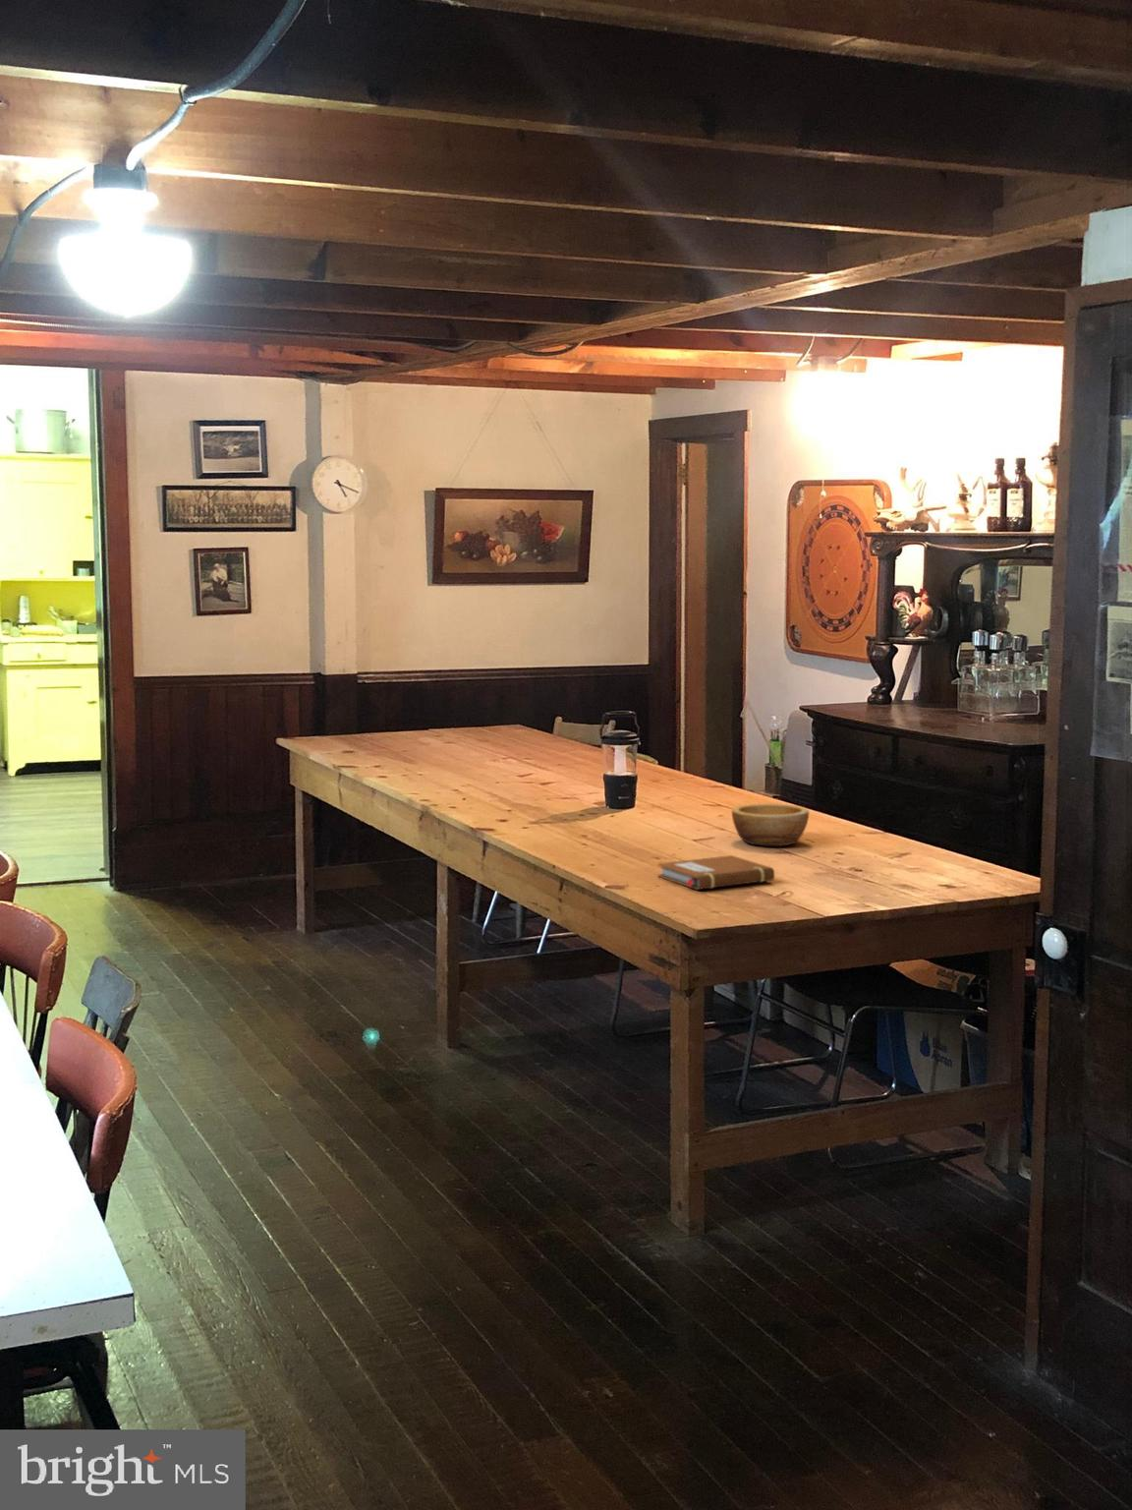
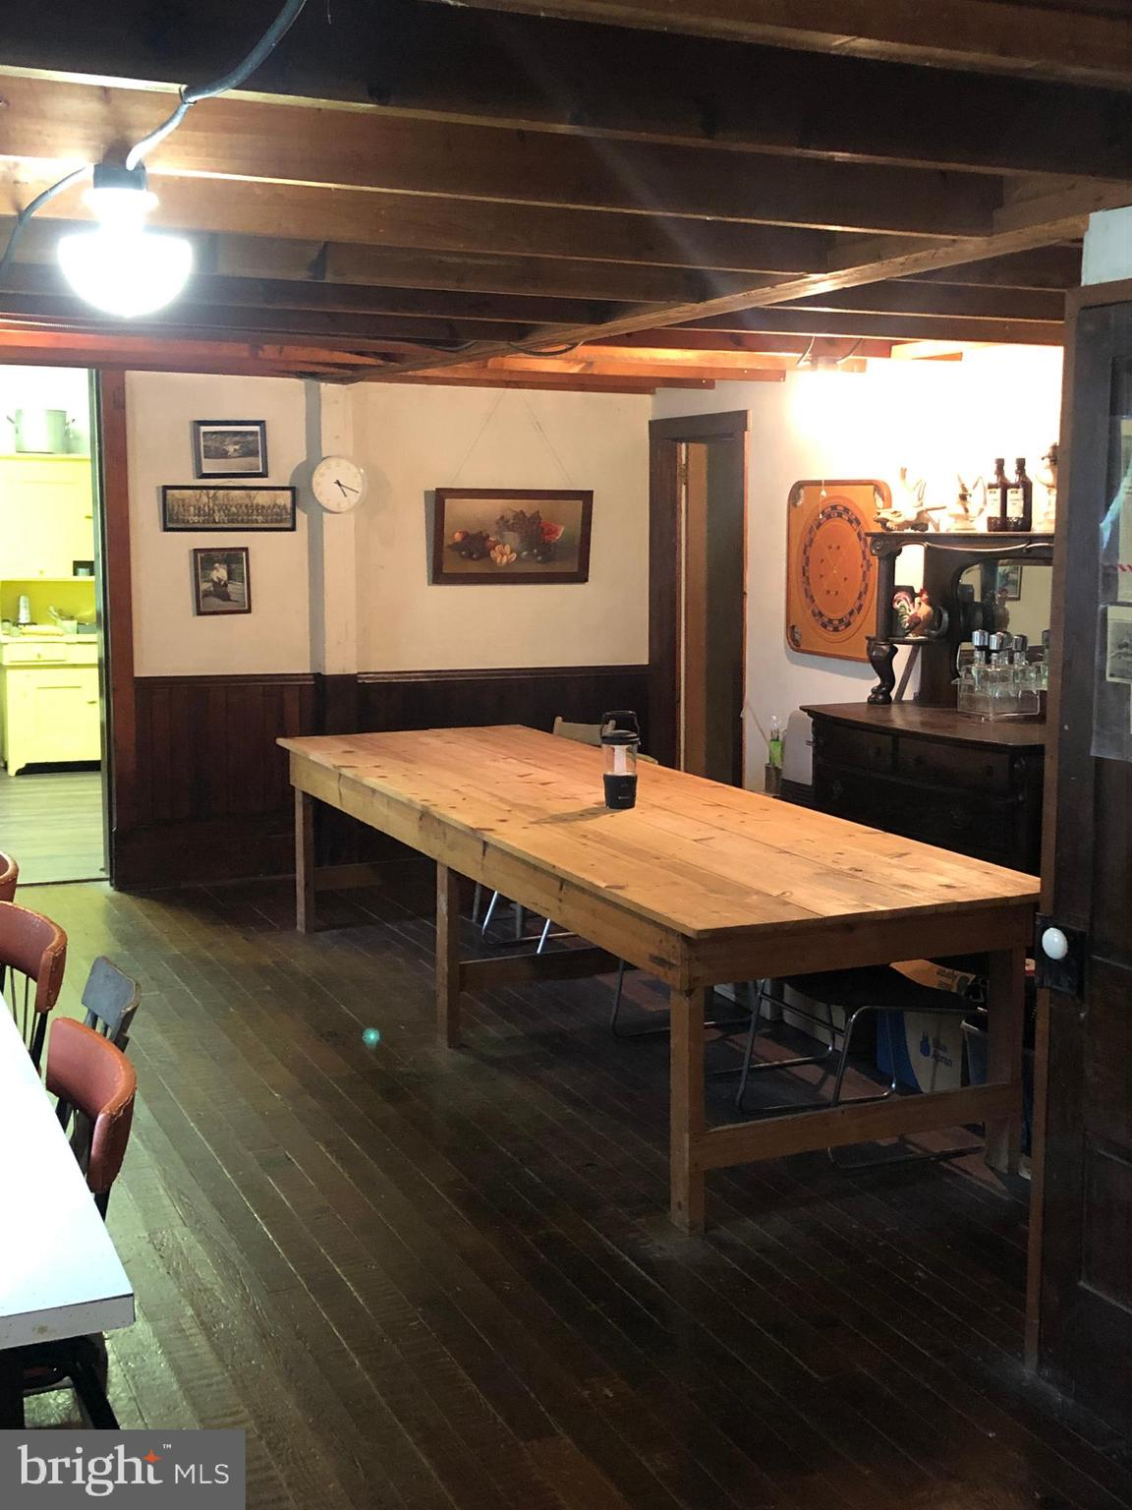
- notebook (713, 872)
- bowl (769, 826)
